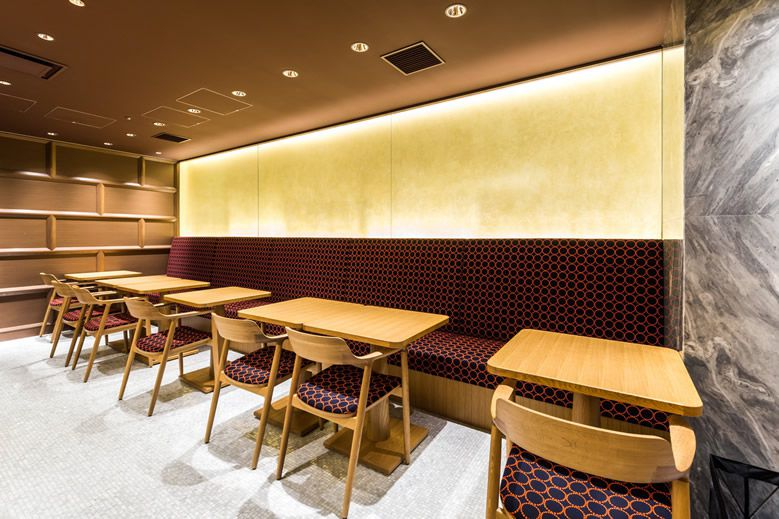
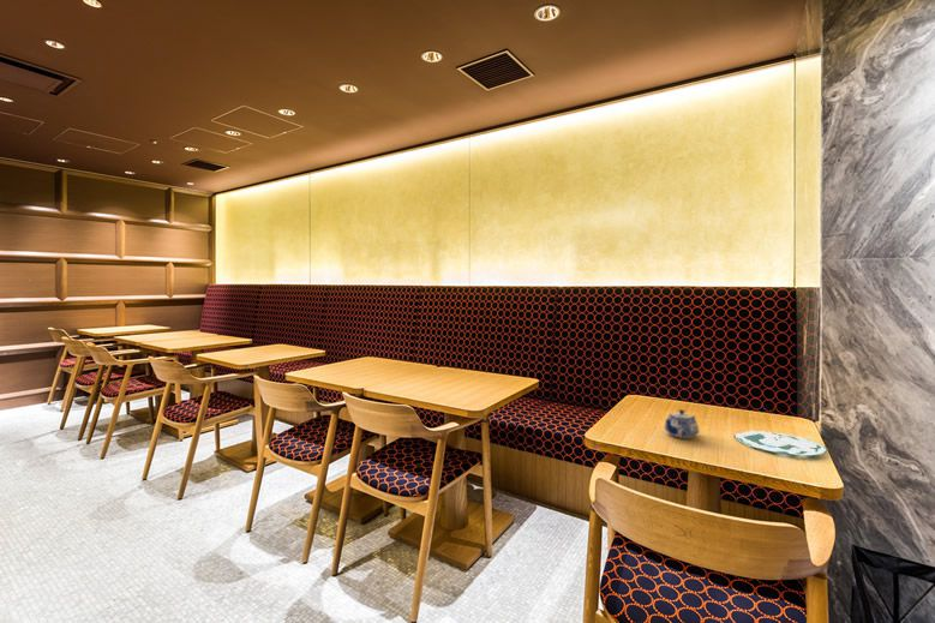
+ teapot (679, 423)
+ plate (778, 438)
